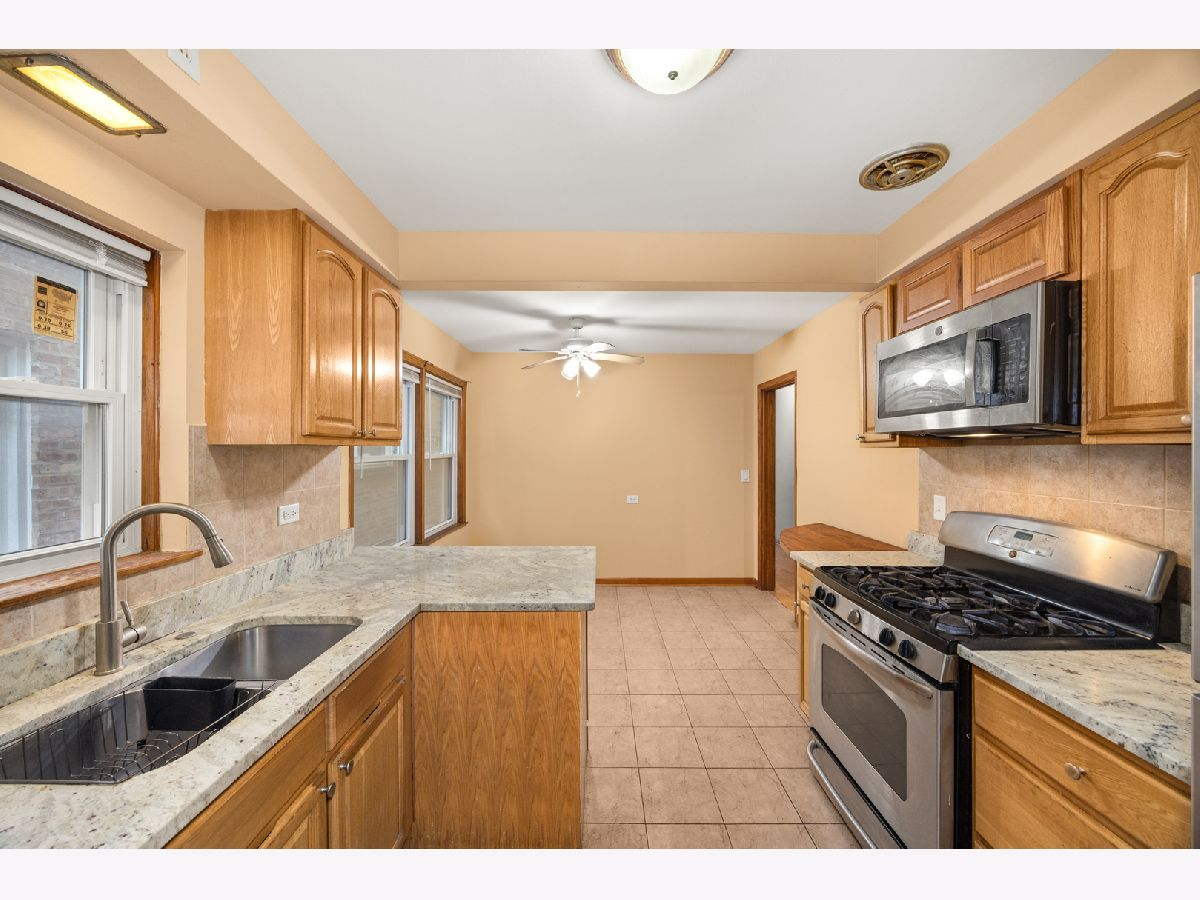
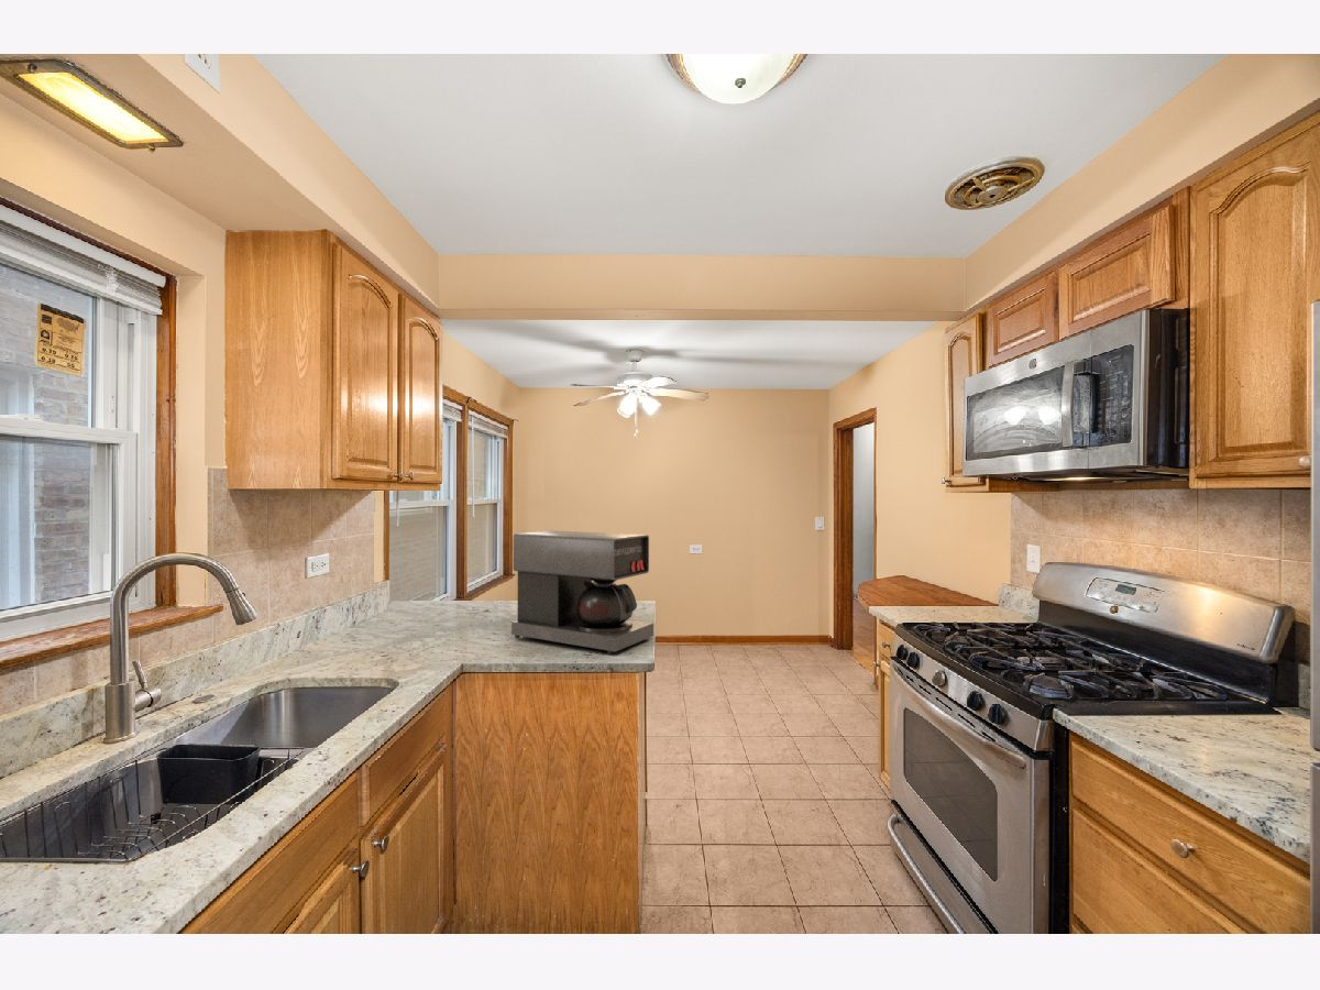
+ coffee maker (581, 586)
